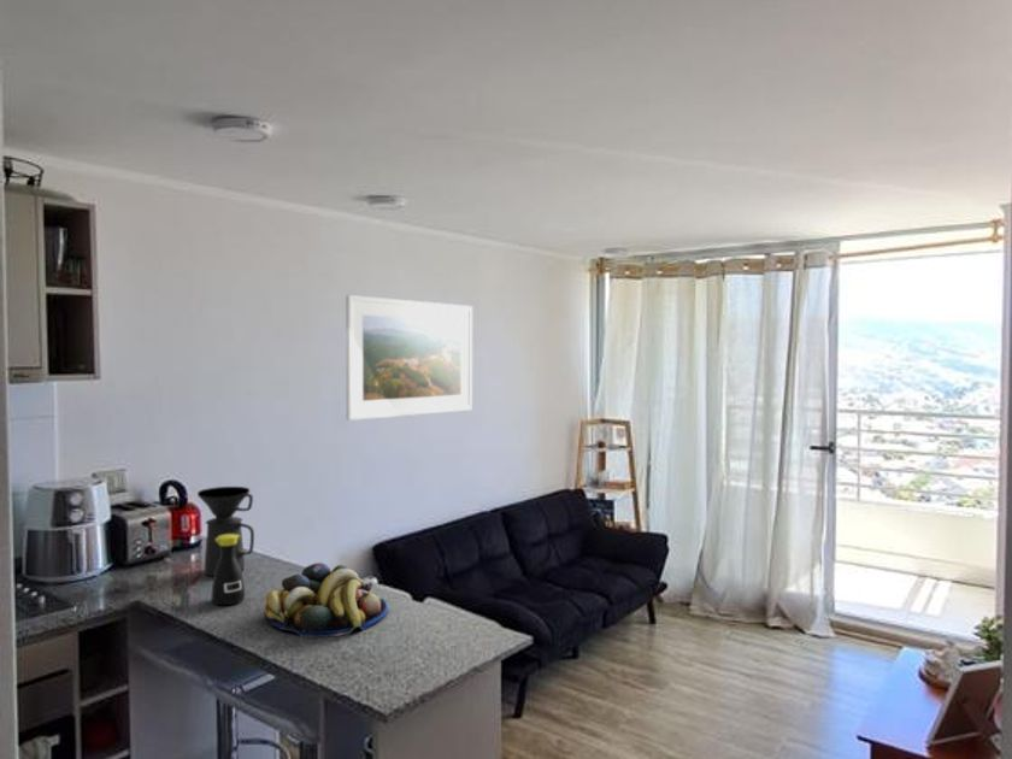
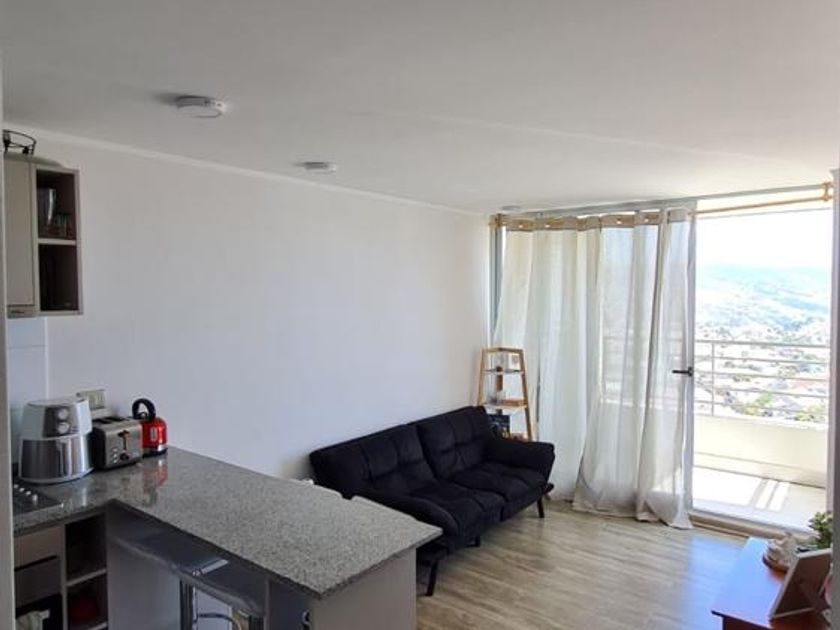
- coffee maker (224, 530)
- fruit bowl (329, 592)
- bottle (228, 567)
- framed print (414, 358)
